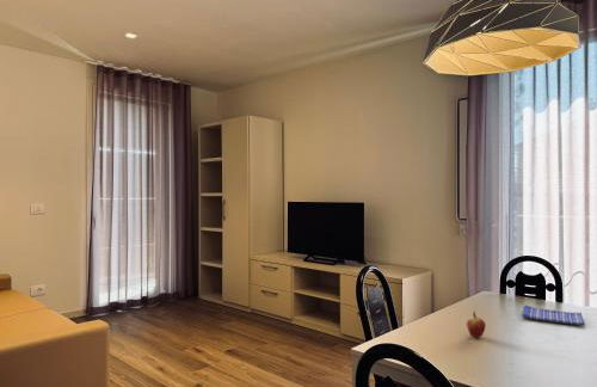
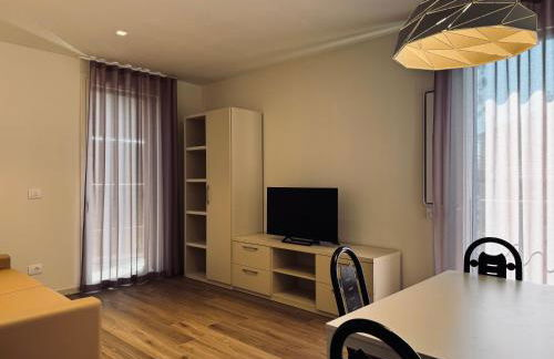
- dish towel (552, 314)
- fruit (475, 324)
